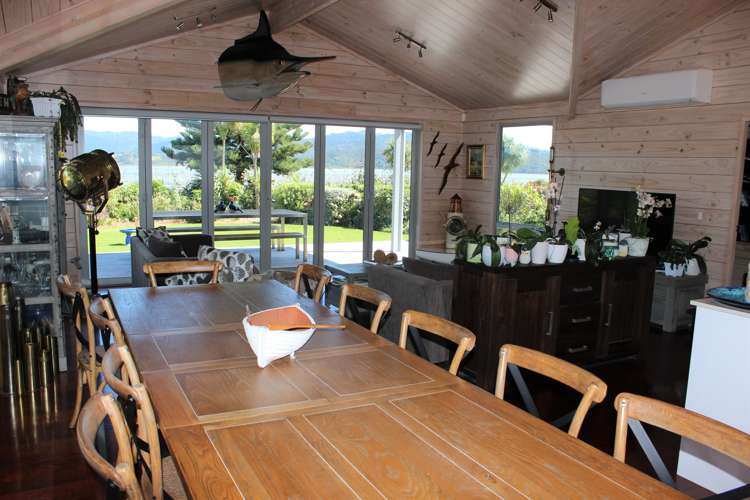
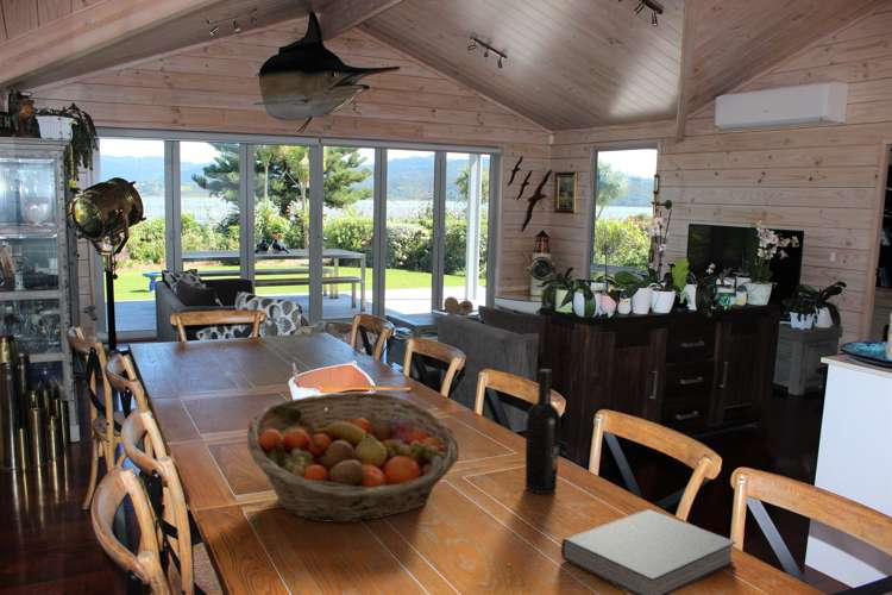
+ fruit basket (354, 452)
+ book (648, 550)
+ wine bottle (542, 430)
